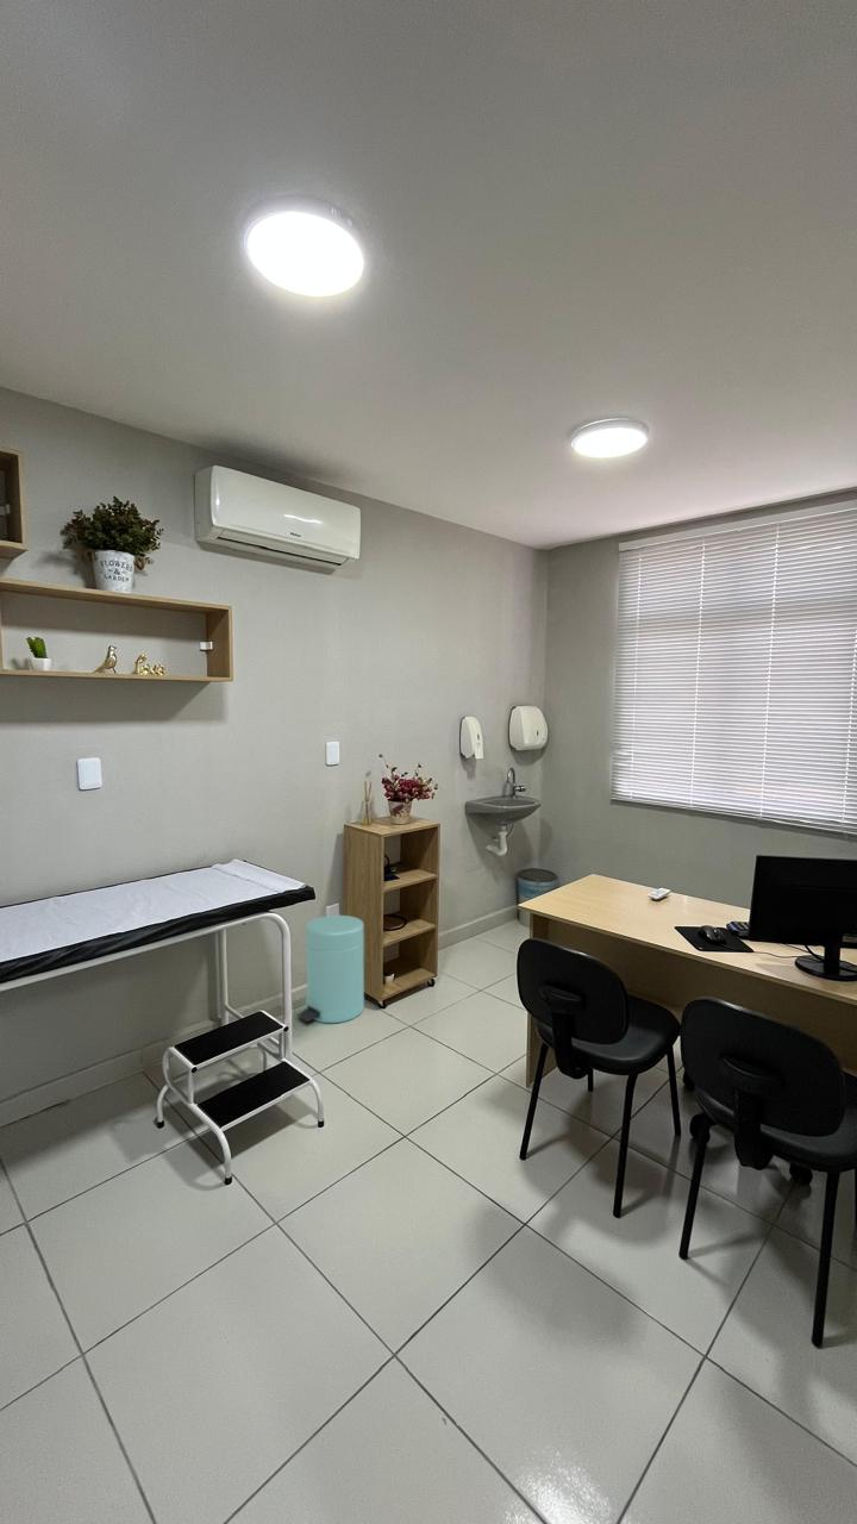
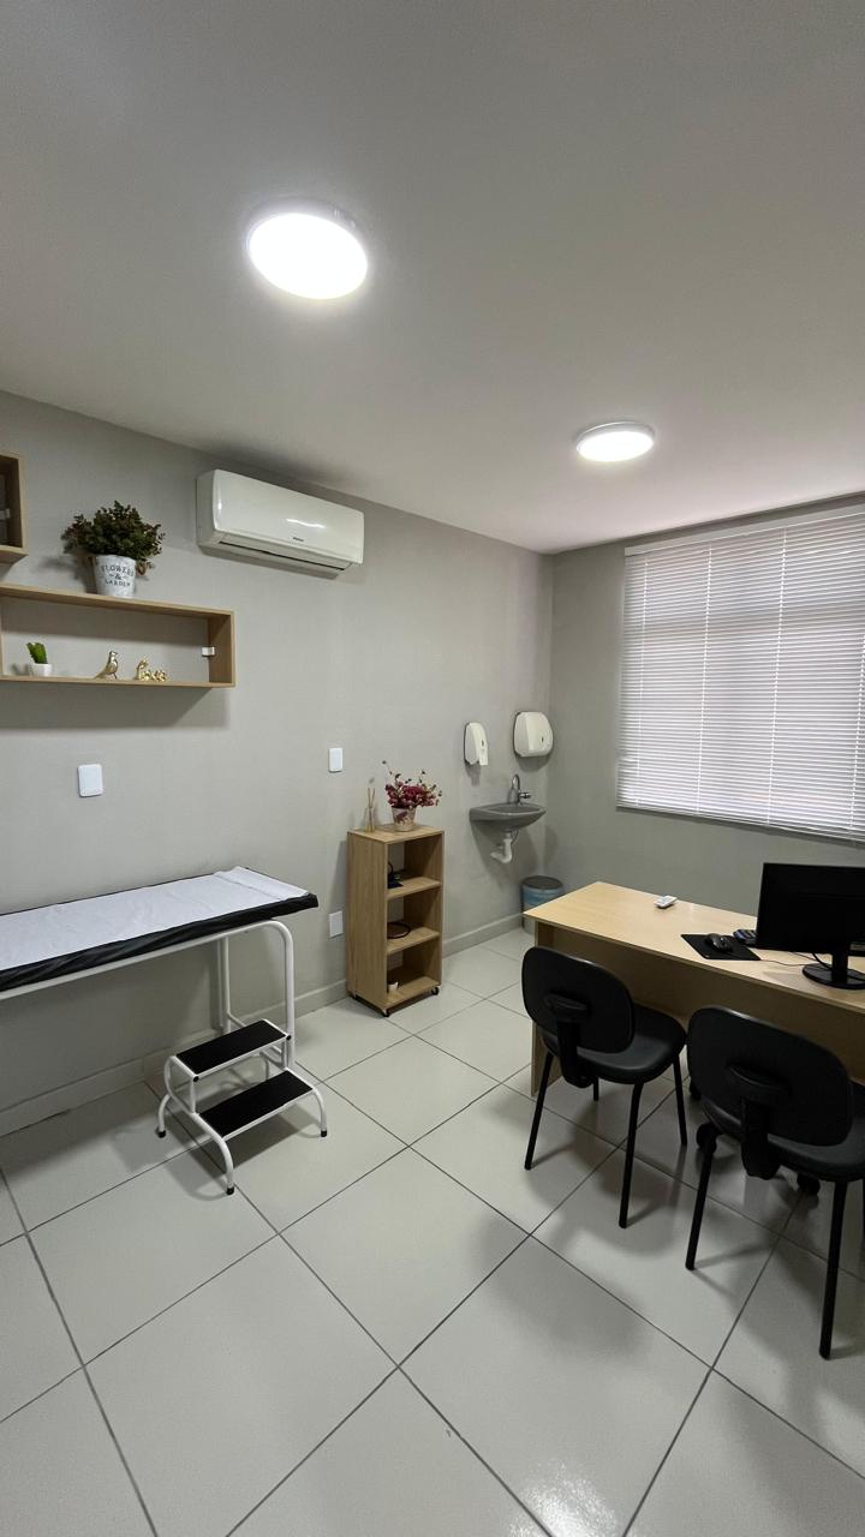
- trash can (330, 967)
